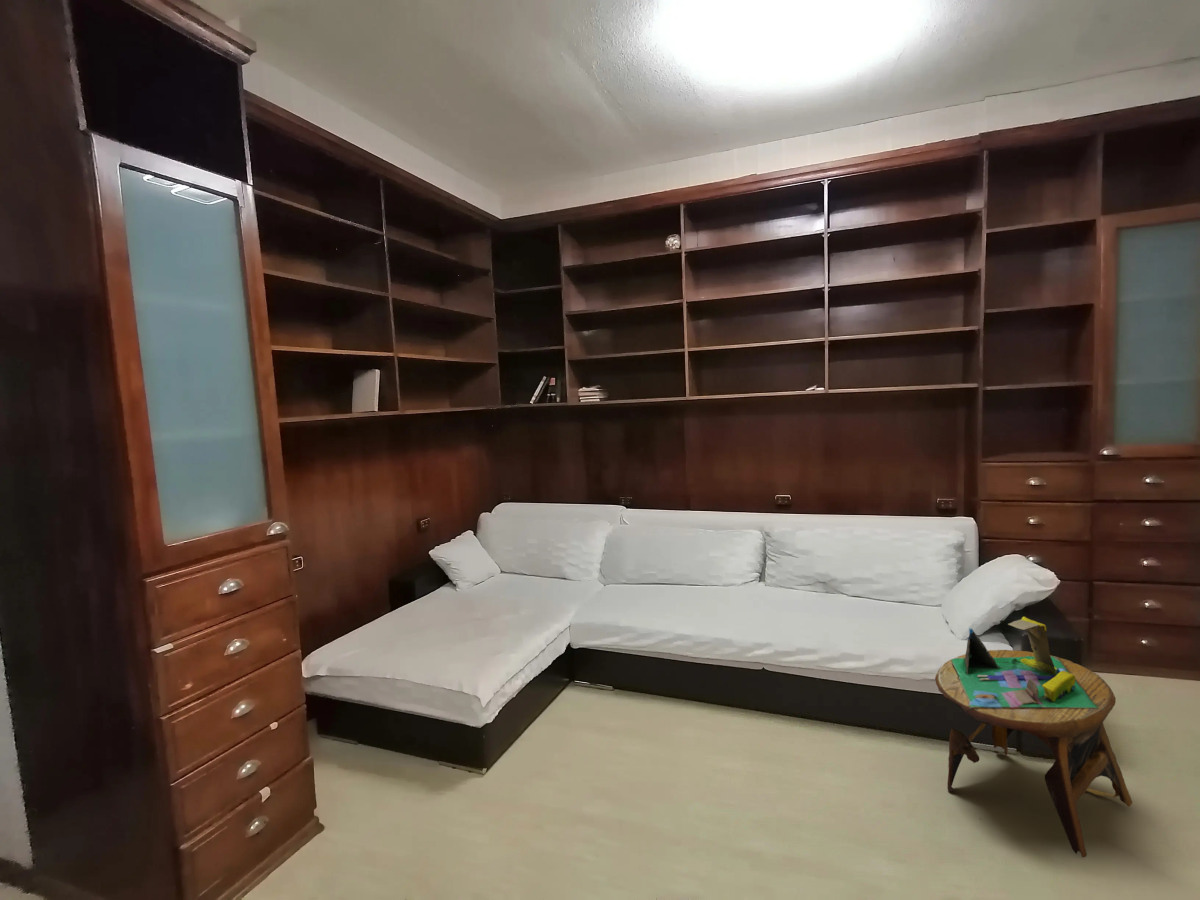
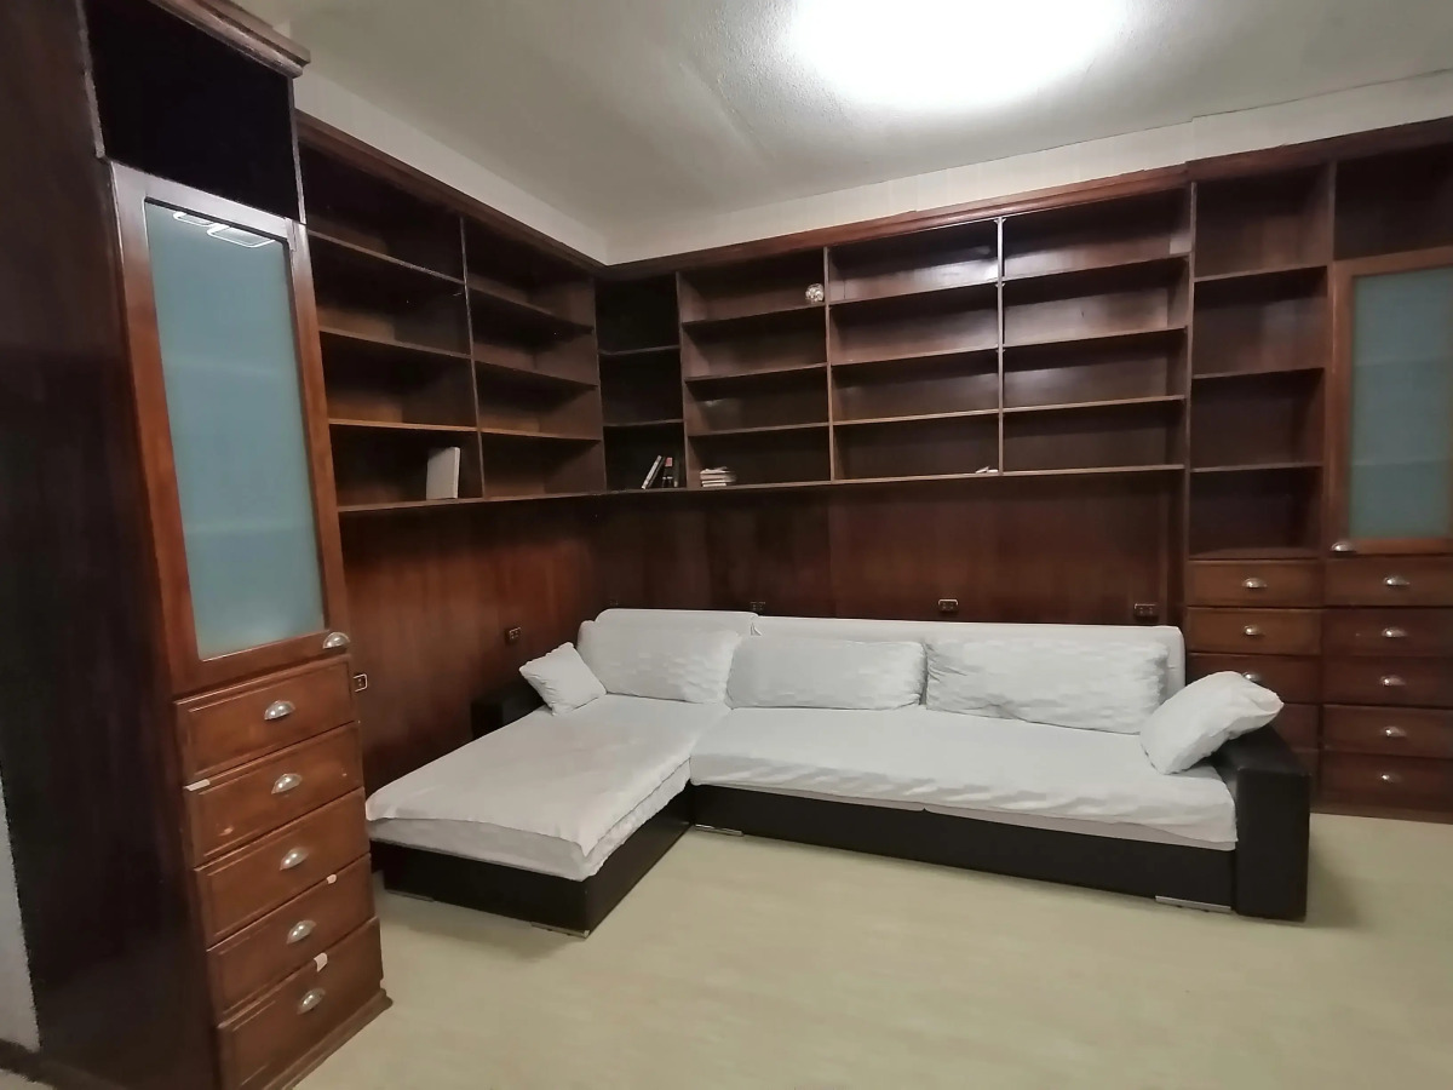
- side table (1031, 711)
